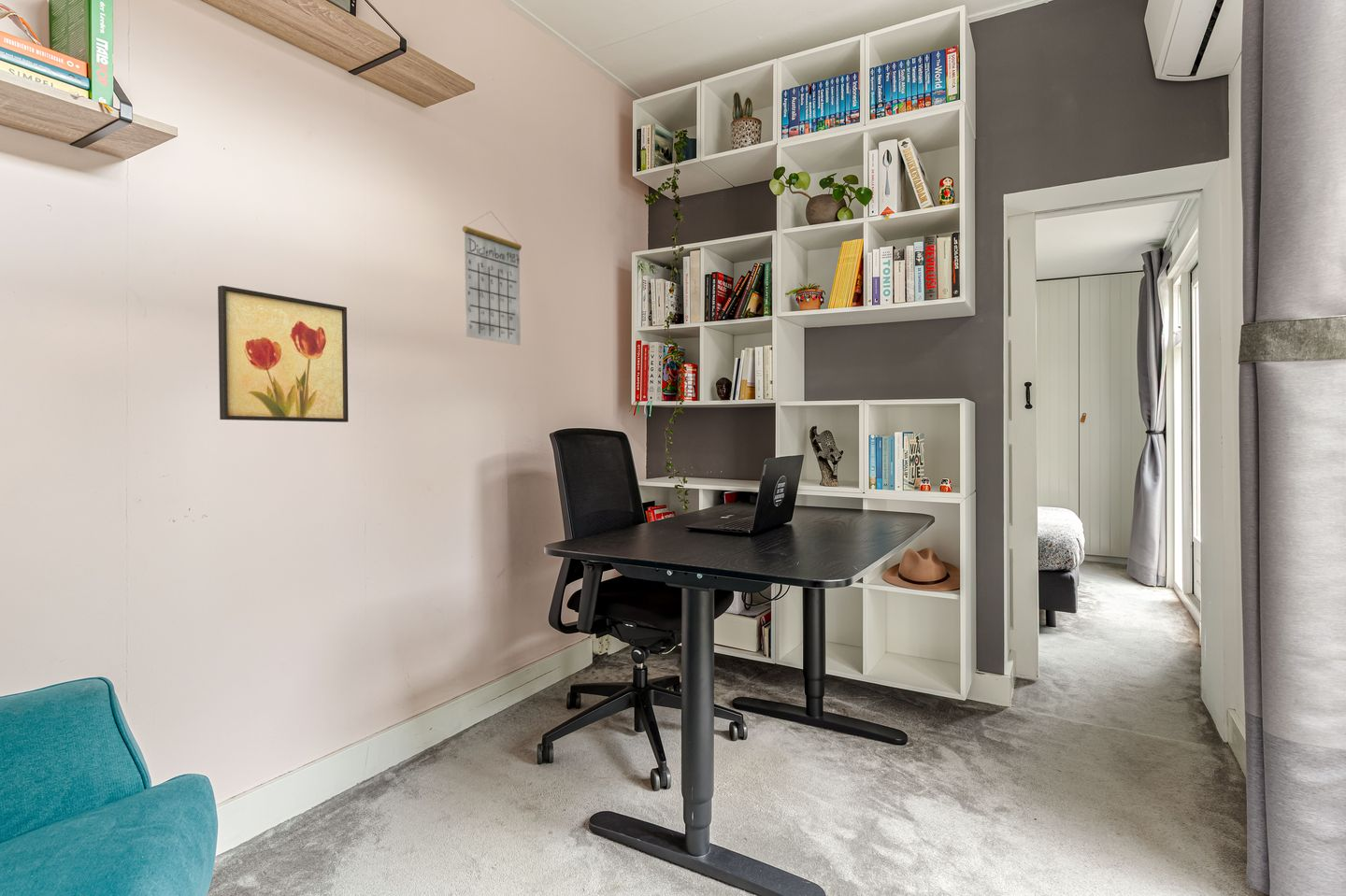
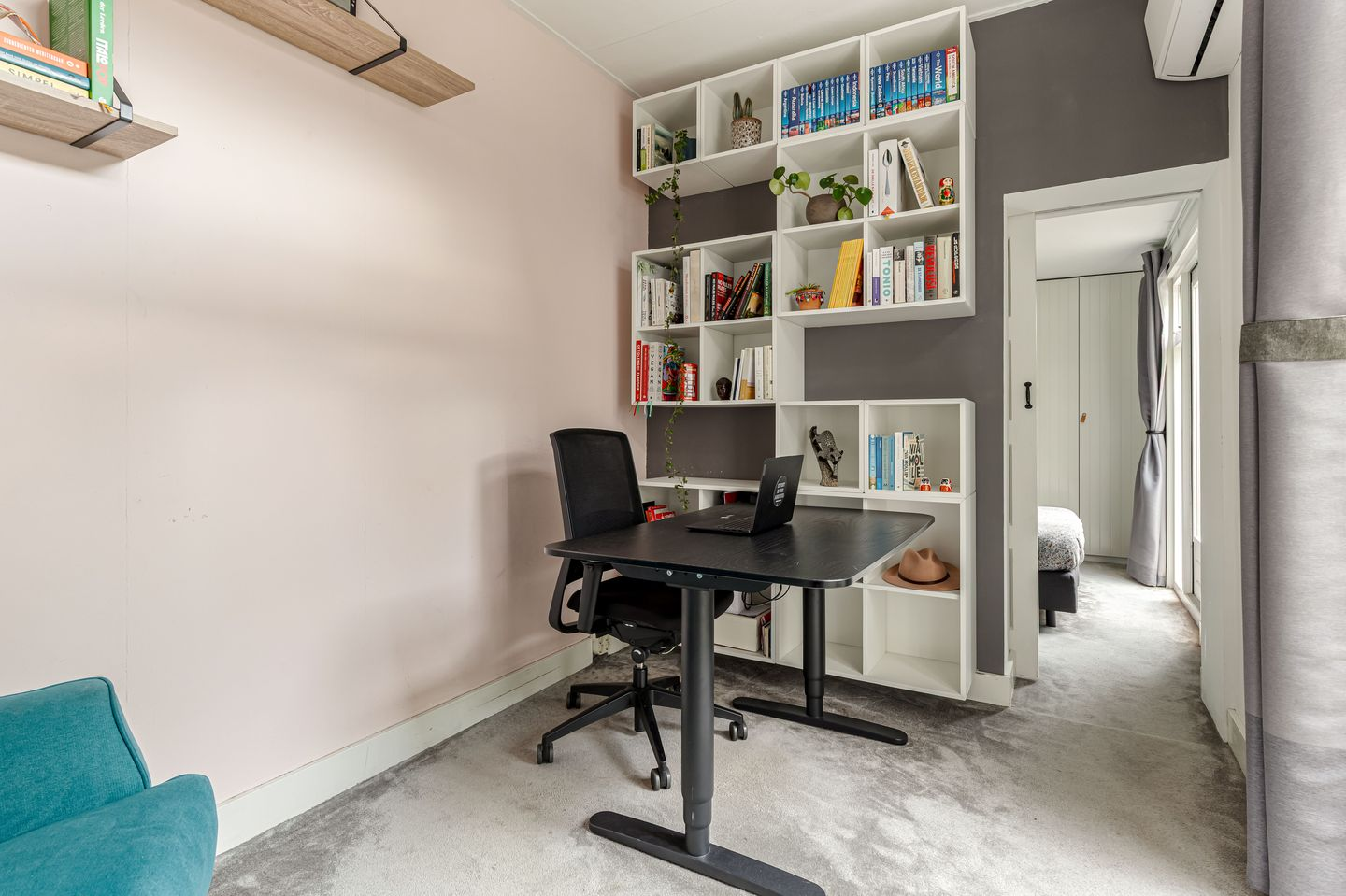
- wall art (286, 359)
- calendar (493, 276)
